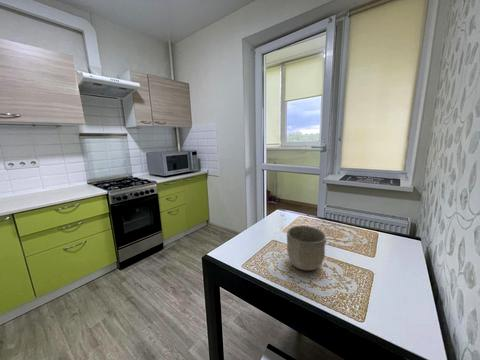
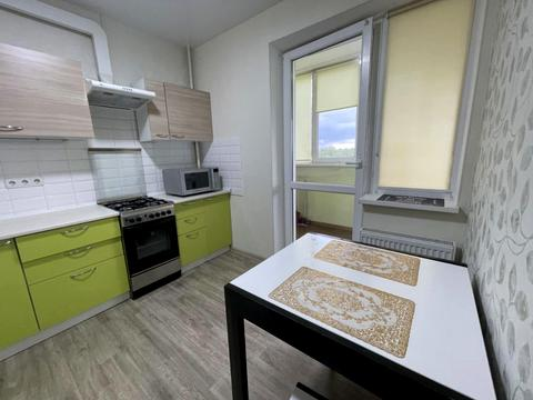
- bowl (305, 248)
